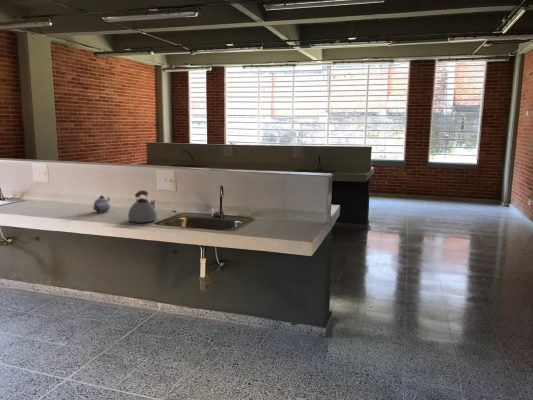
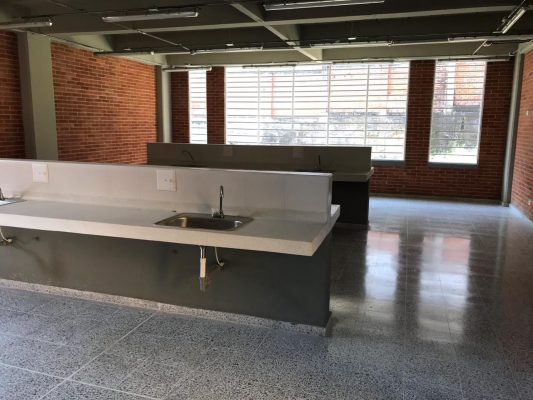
- teapot (102, 203)
- kettle (144, 204)
